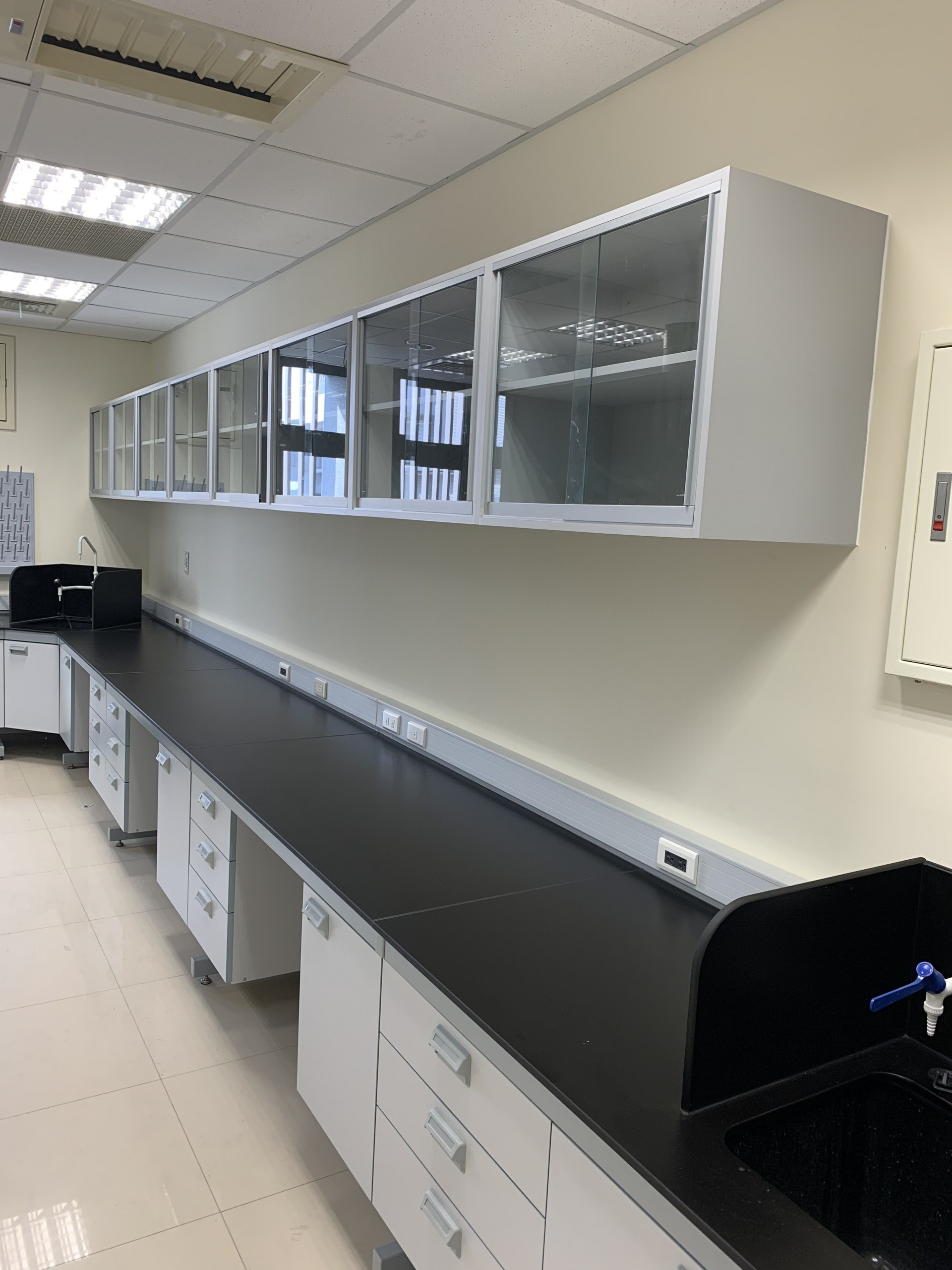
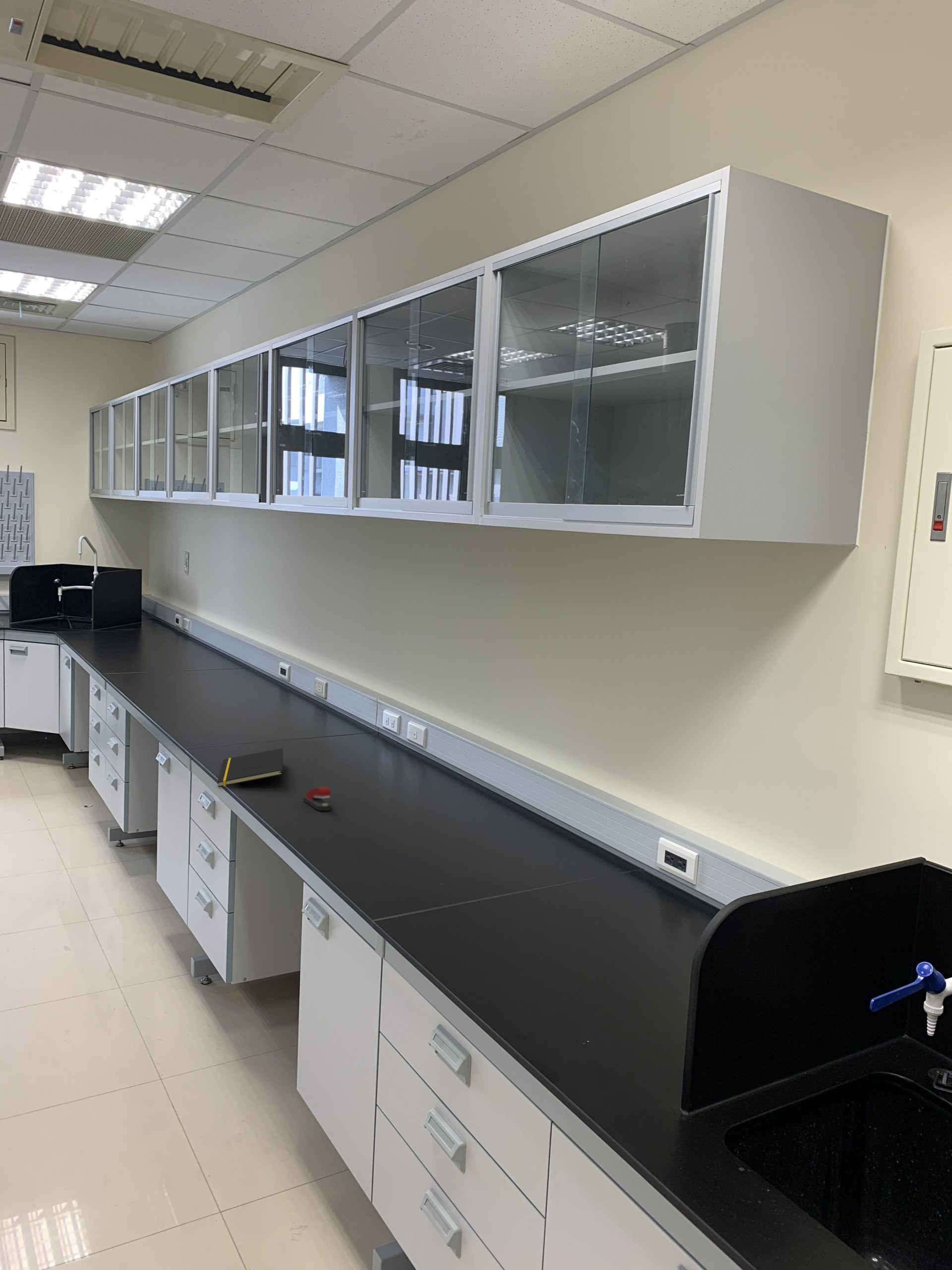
+ notepad (251, 766)
+ stapler (319, 795)
